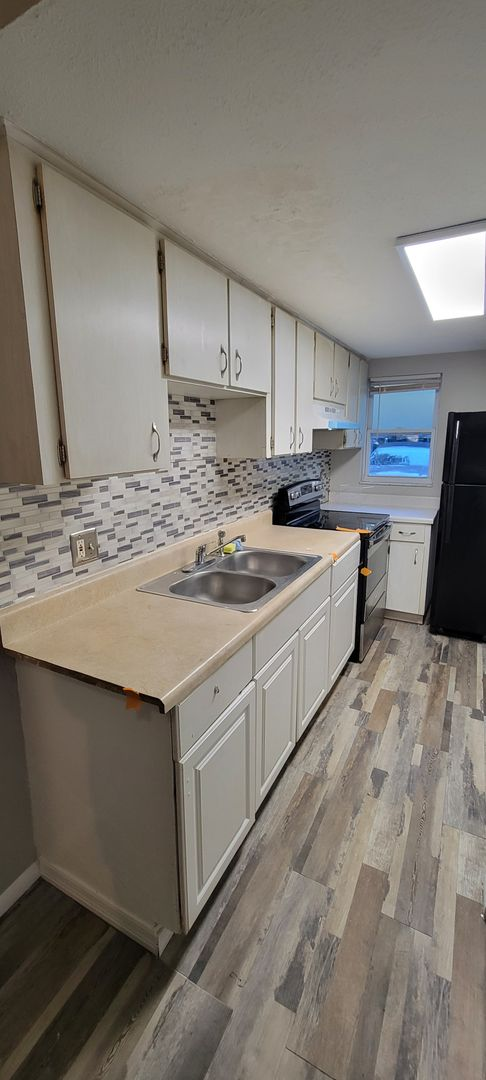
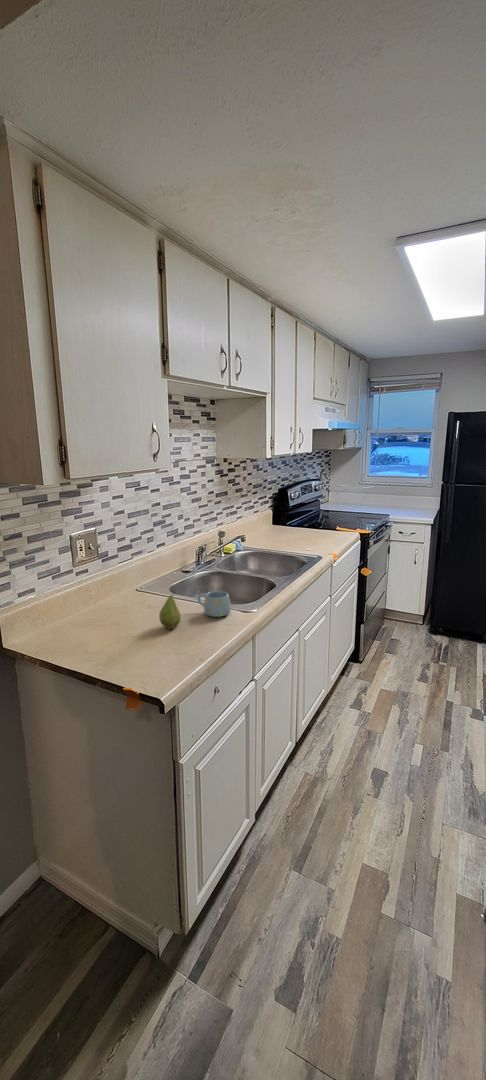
+ fruit (169, 609)
+ mug (213, 603)
